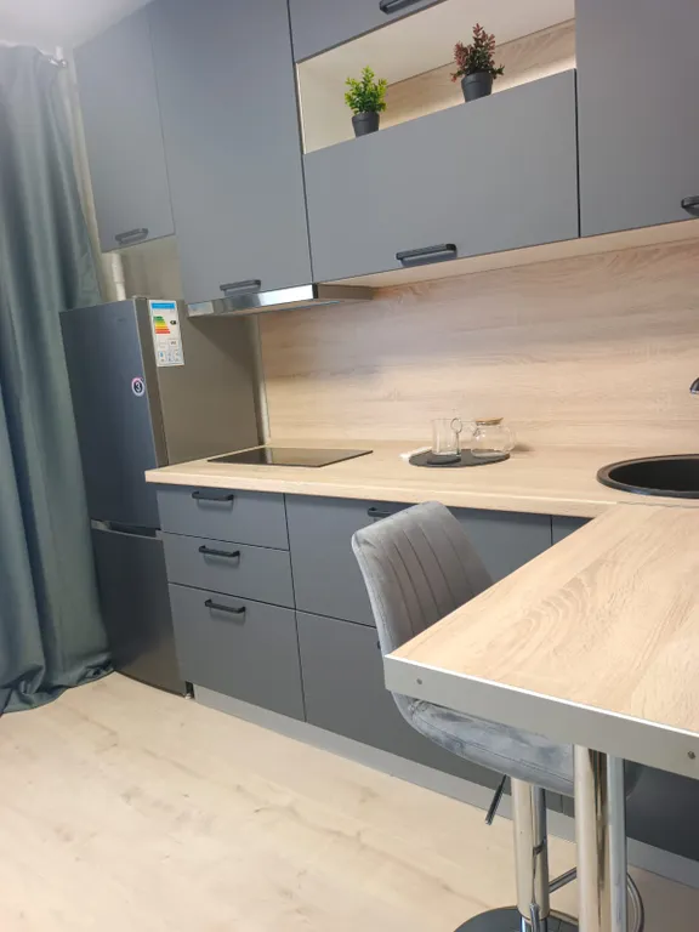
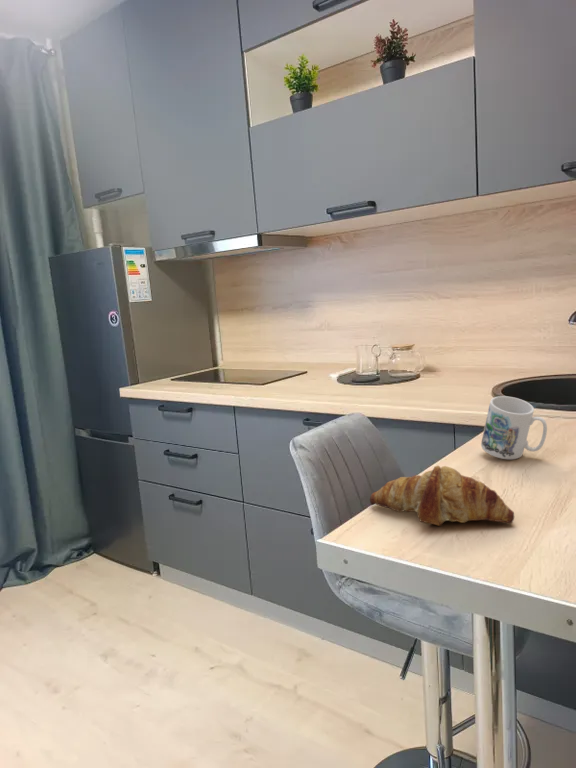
+ croissant (435, 490)
+ mug (513, 427)
